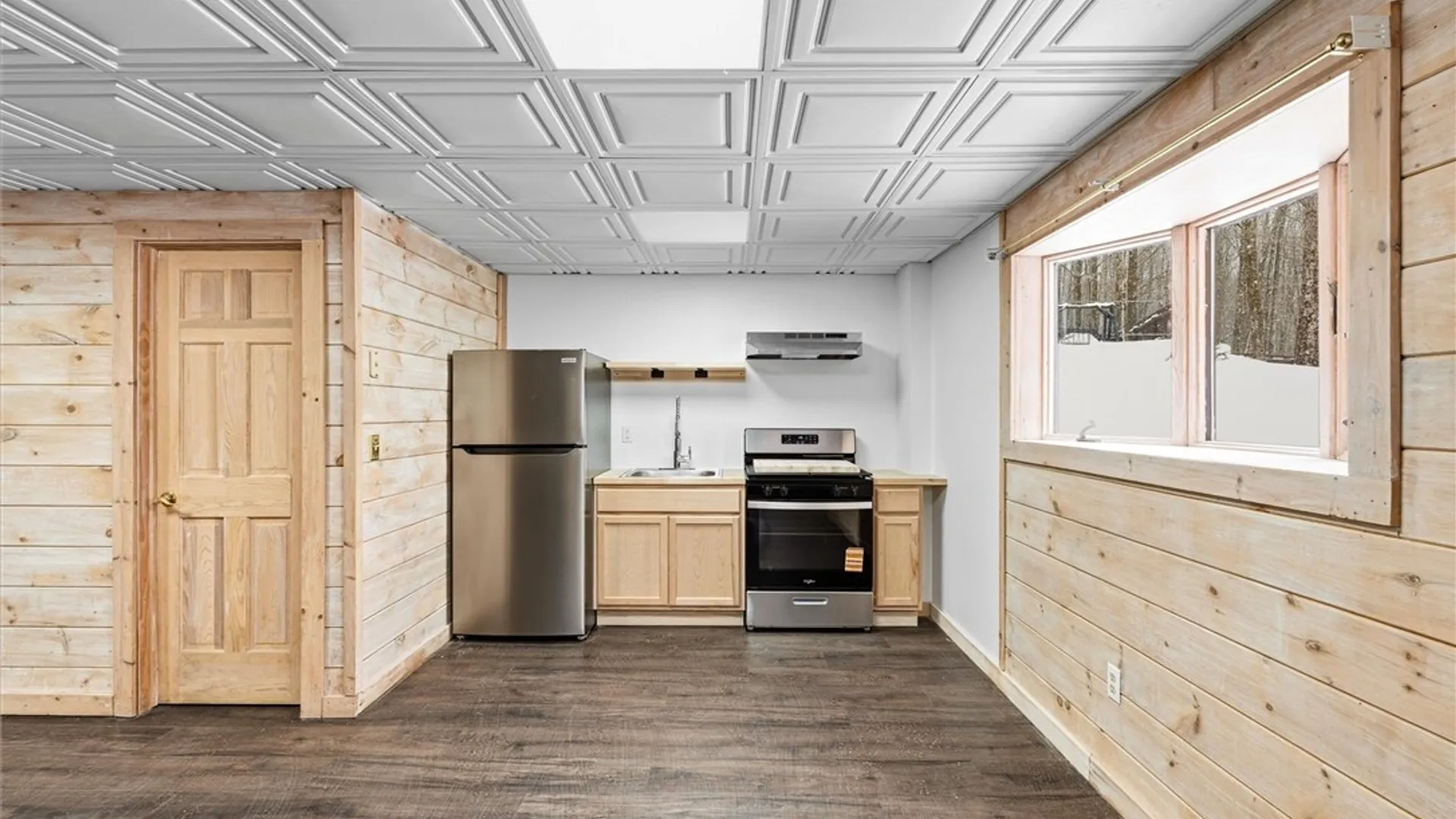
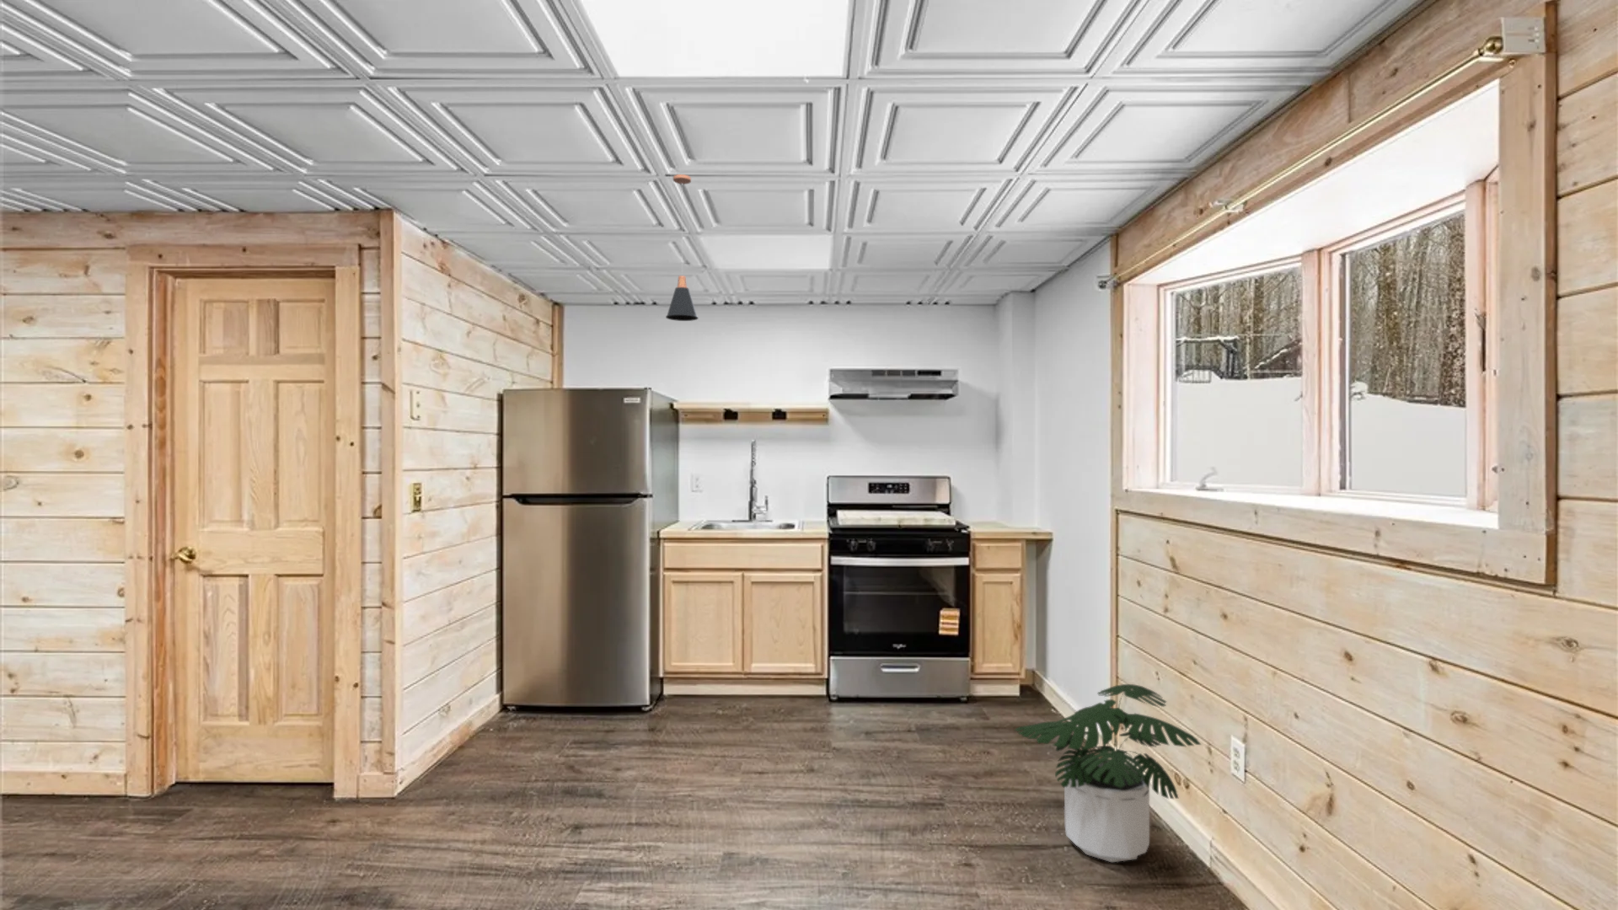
+ pendant lamp (681, 248)
+ potted plant (1103, 772)
